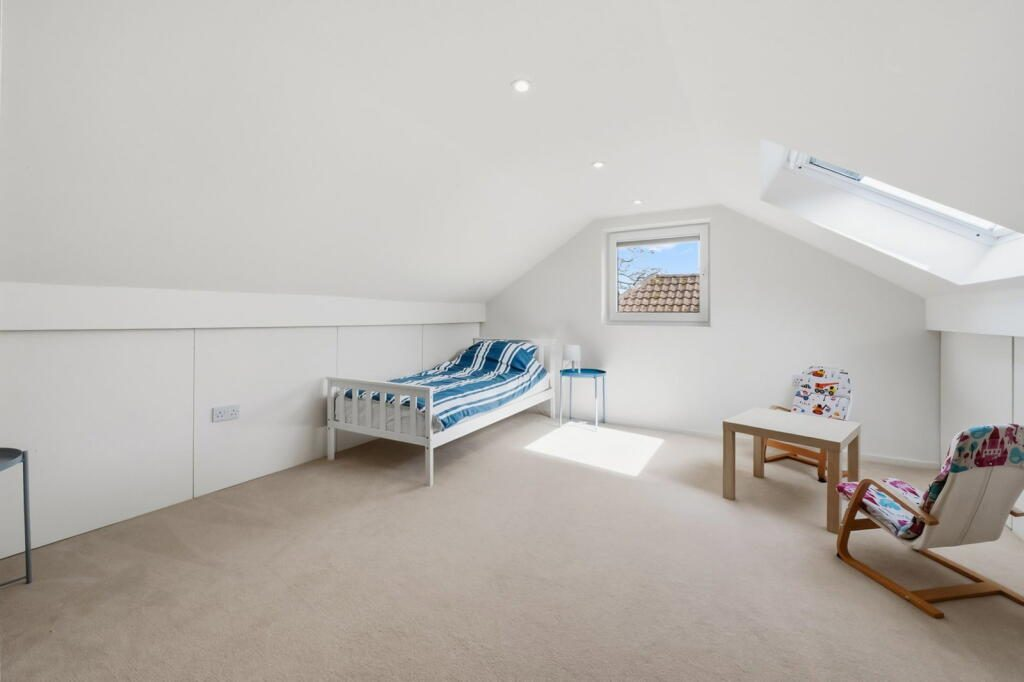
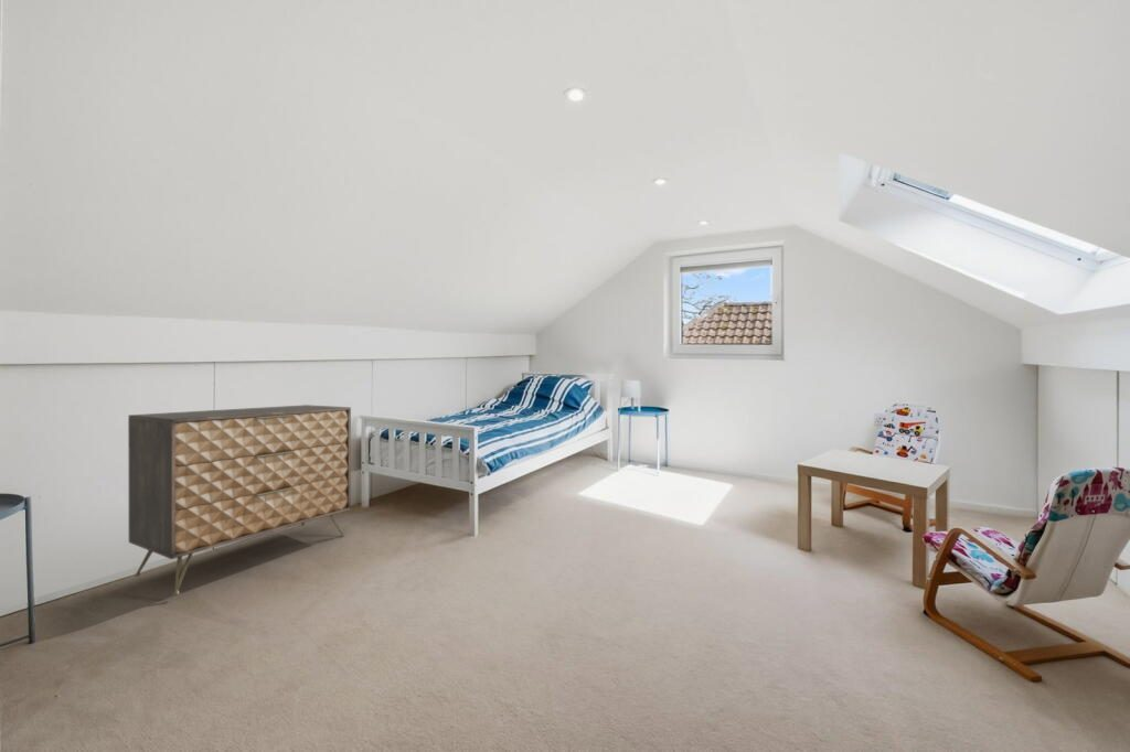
+ dresser (252, 483)
